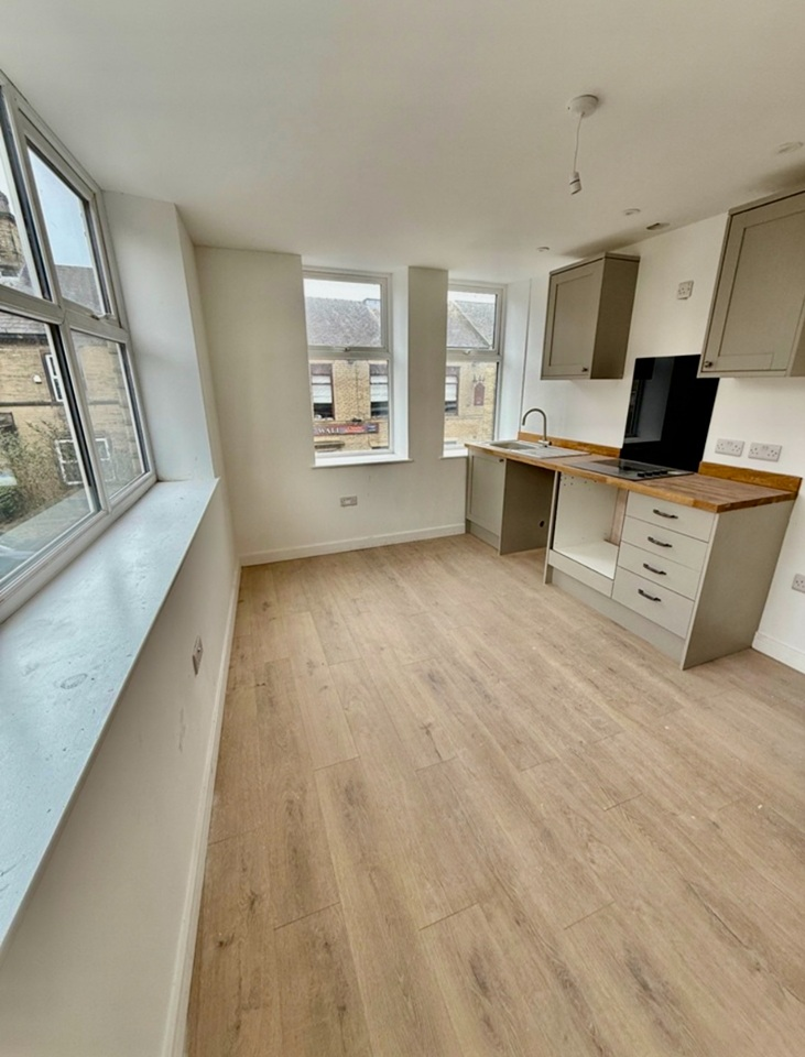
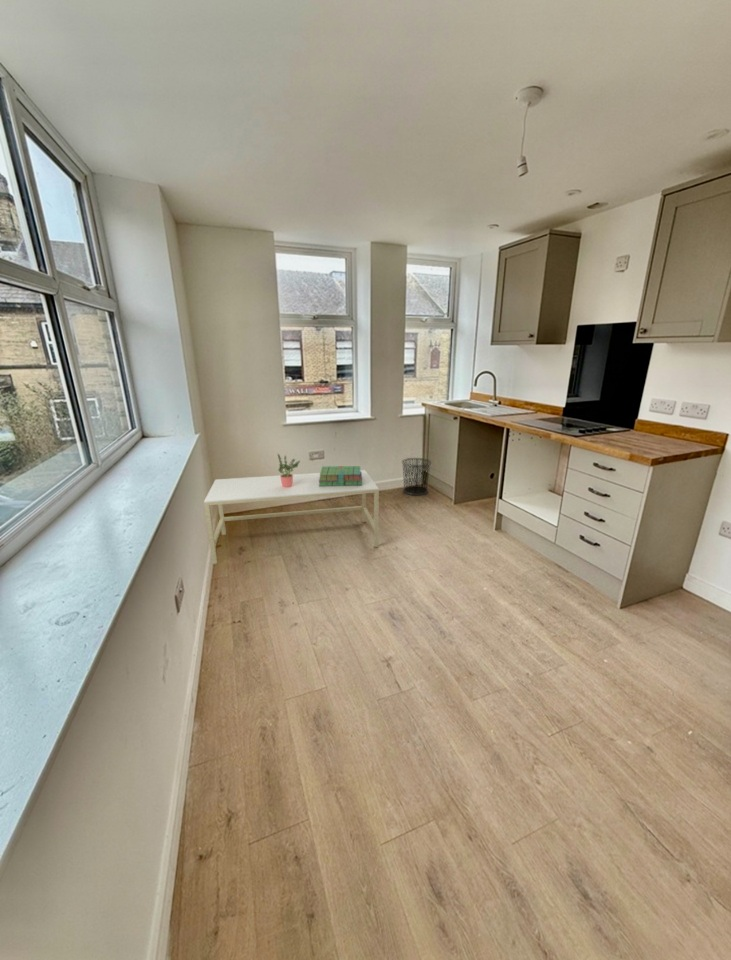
+ coffee table (295, 512)
+ waste bin (416, 476)
+ stack of books (340, 475)
+ potted plant (289, 468)
